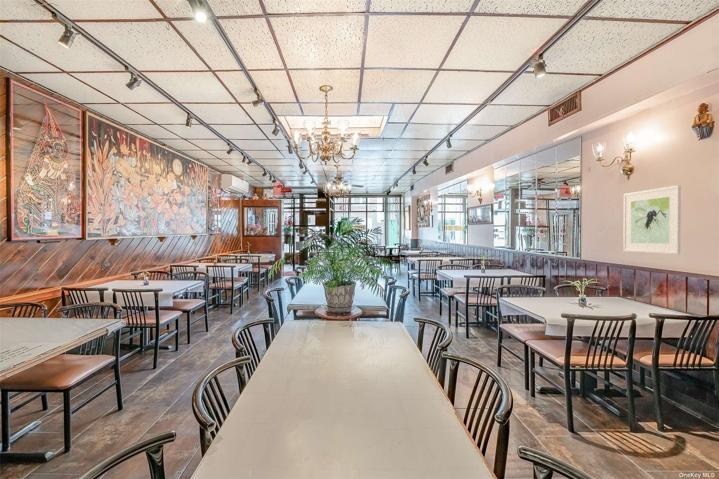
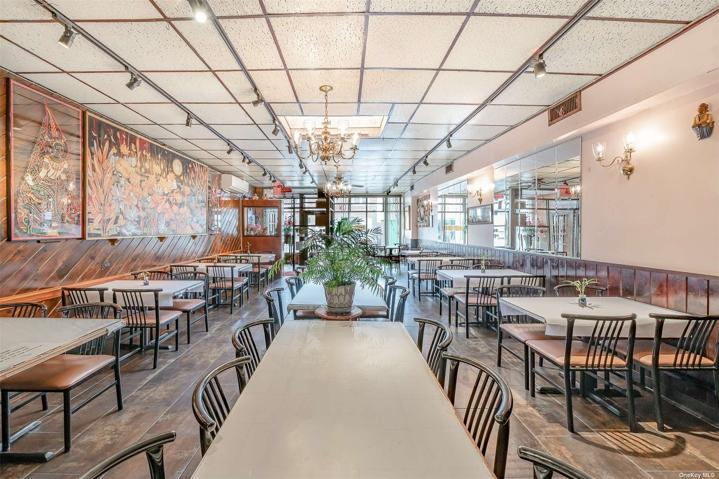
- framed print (649, 221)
